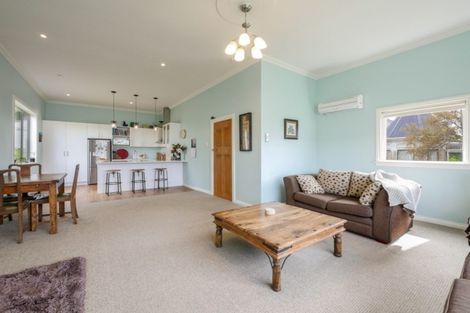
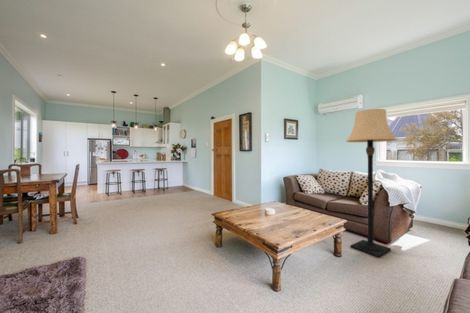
+ lamp (370, 180)
